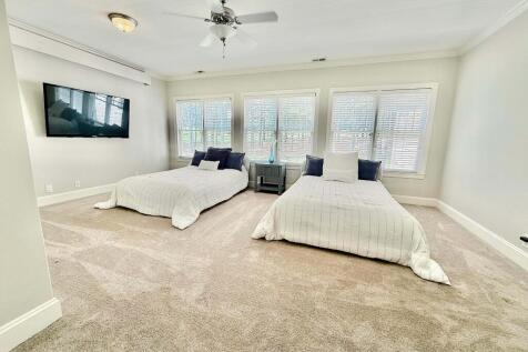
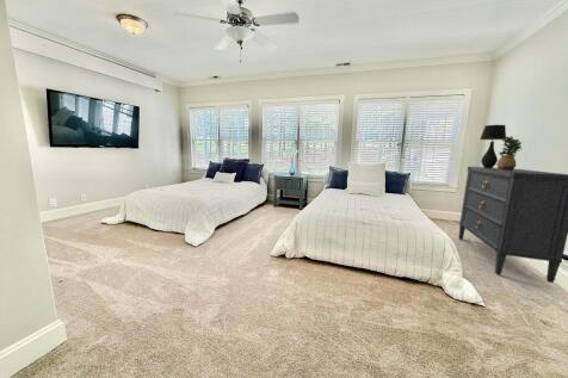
+ table lamp (490, 147)
+ dresser (504, 213)
+ potted plant (511, 153)
